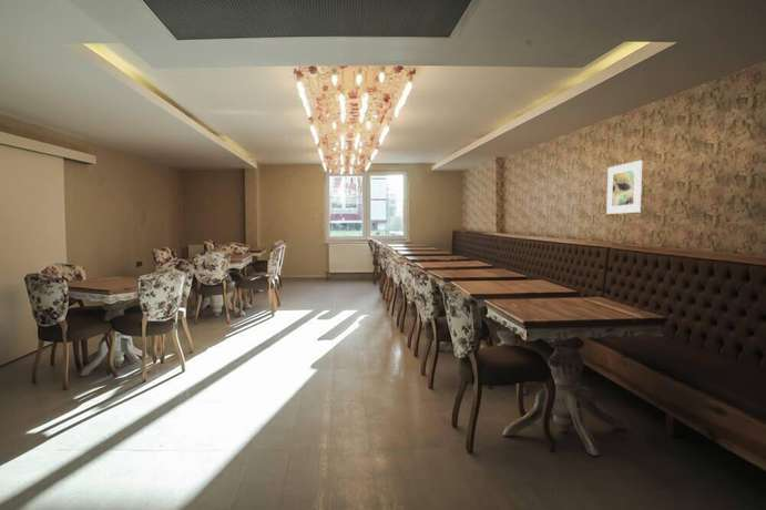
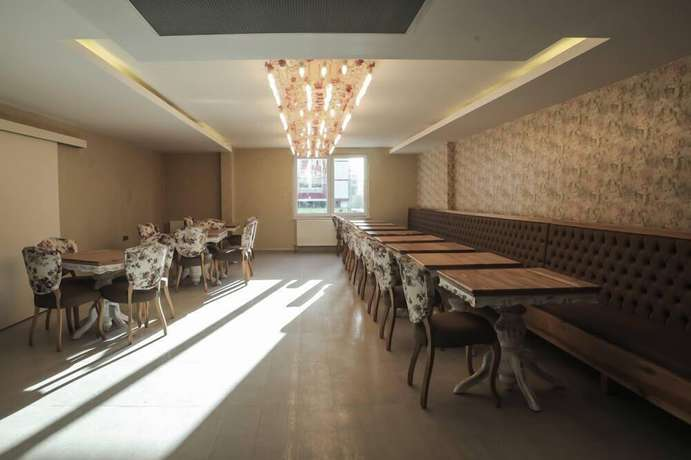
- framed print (623, 188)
